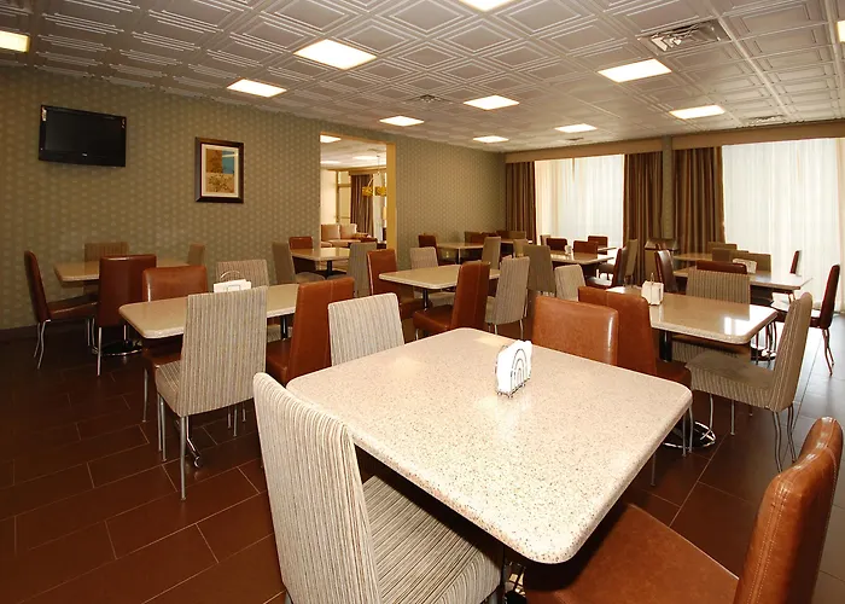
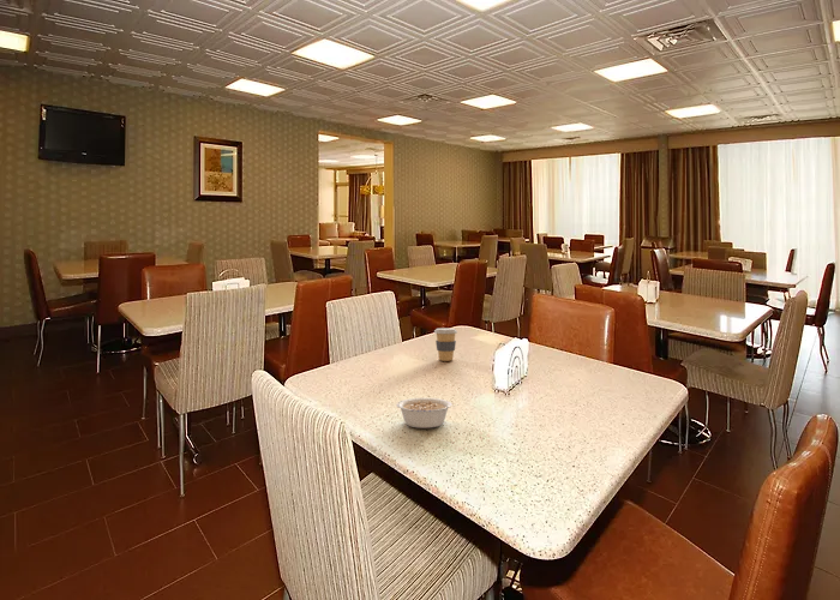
+ legume (426, 410)
+ coffee cup (445, 343)
